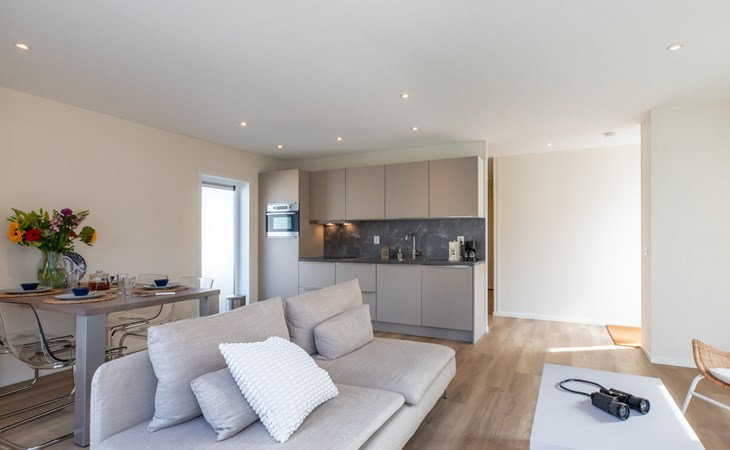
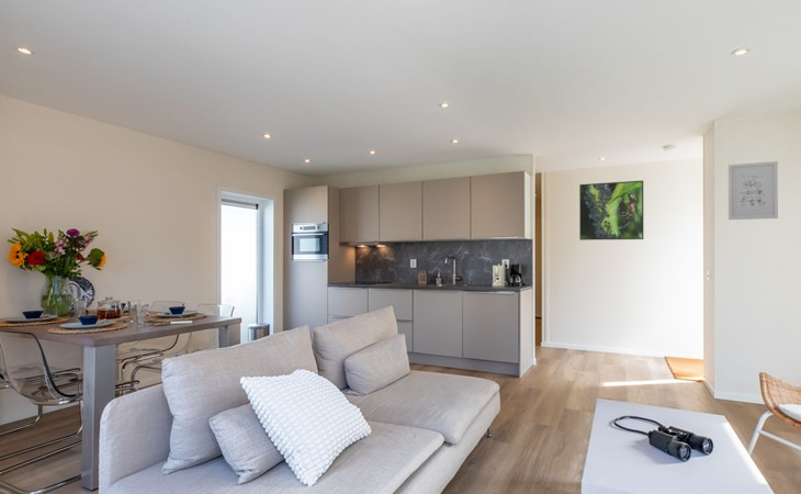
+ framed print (610, 211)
+ wall art (752, 191)
